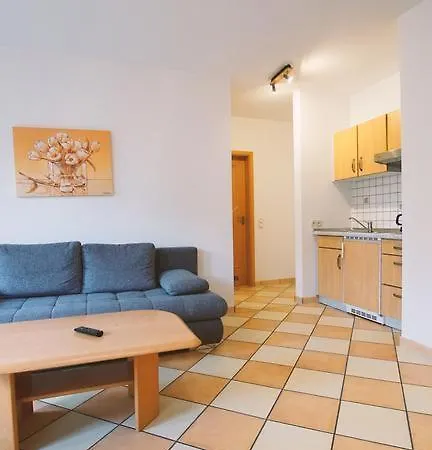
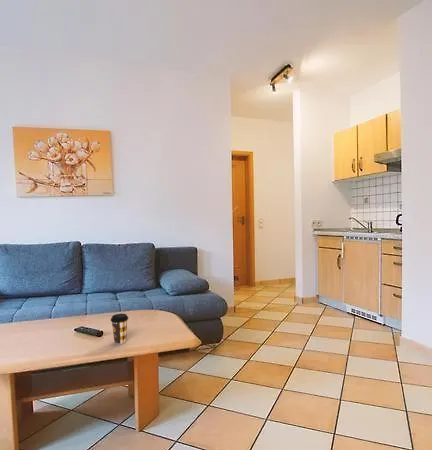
+ coffee cup (119, 328)
